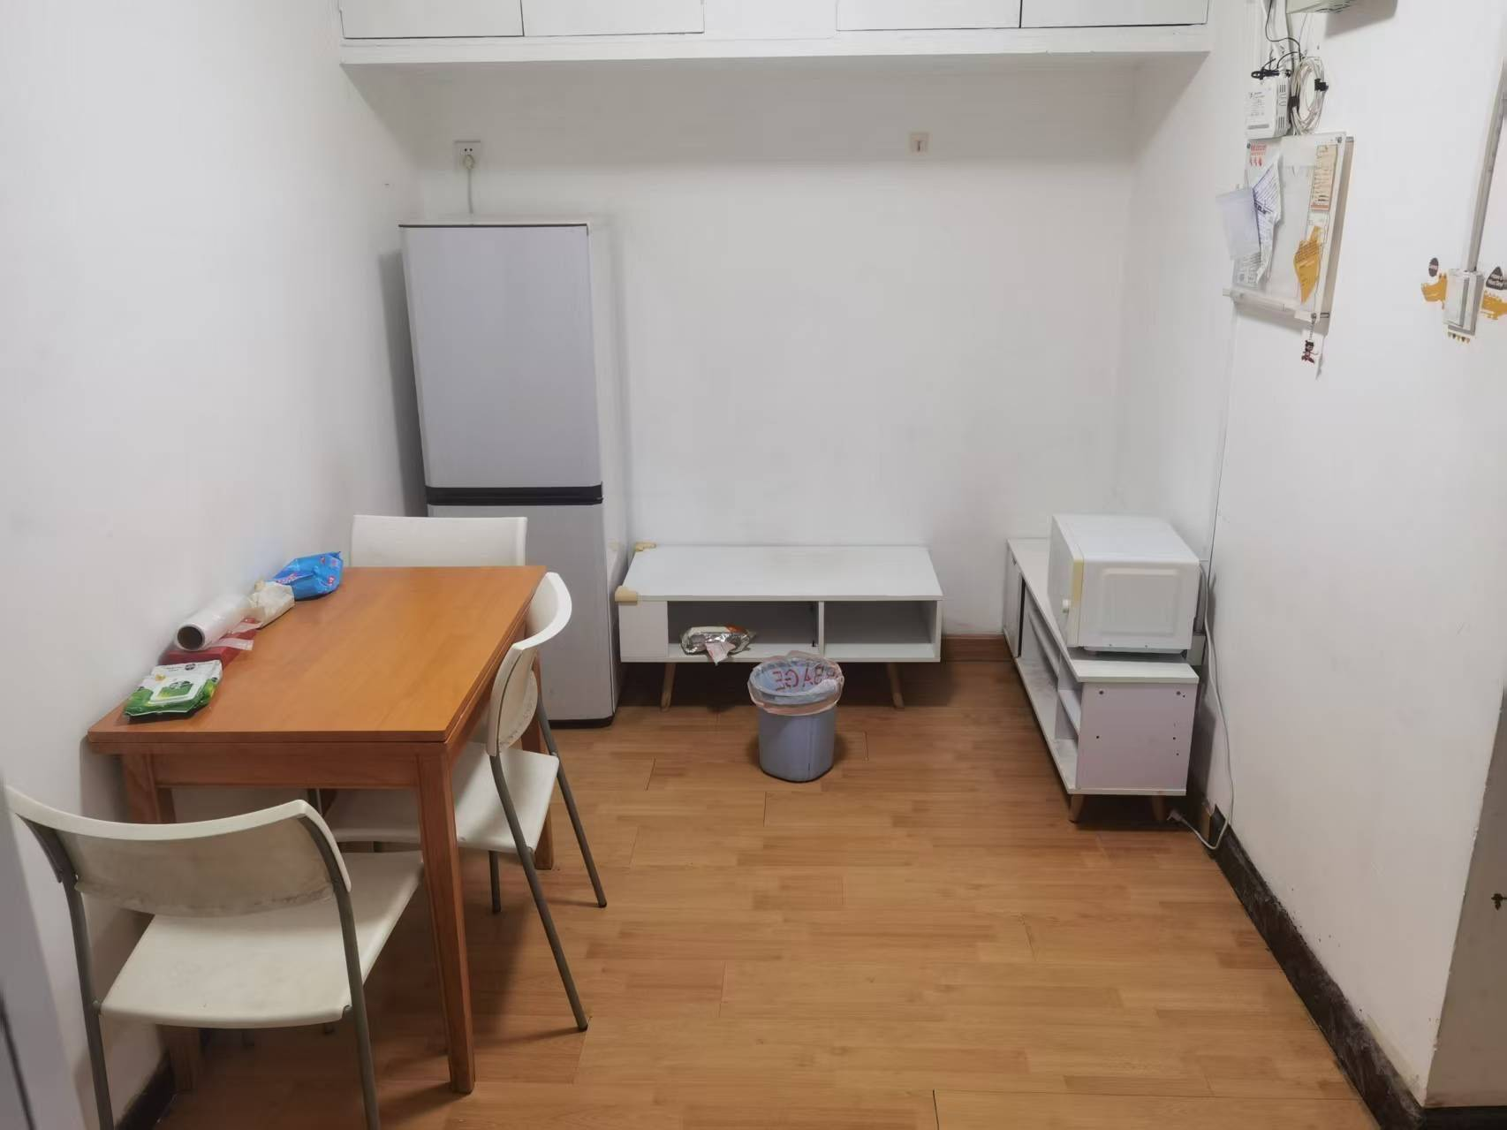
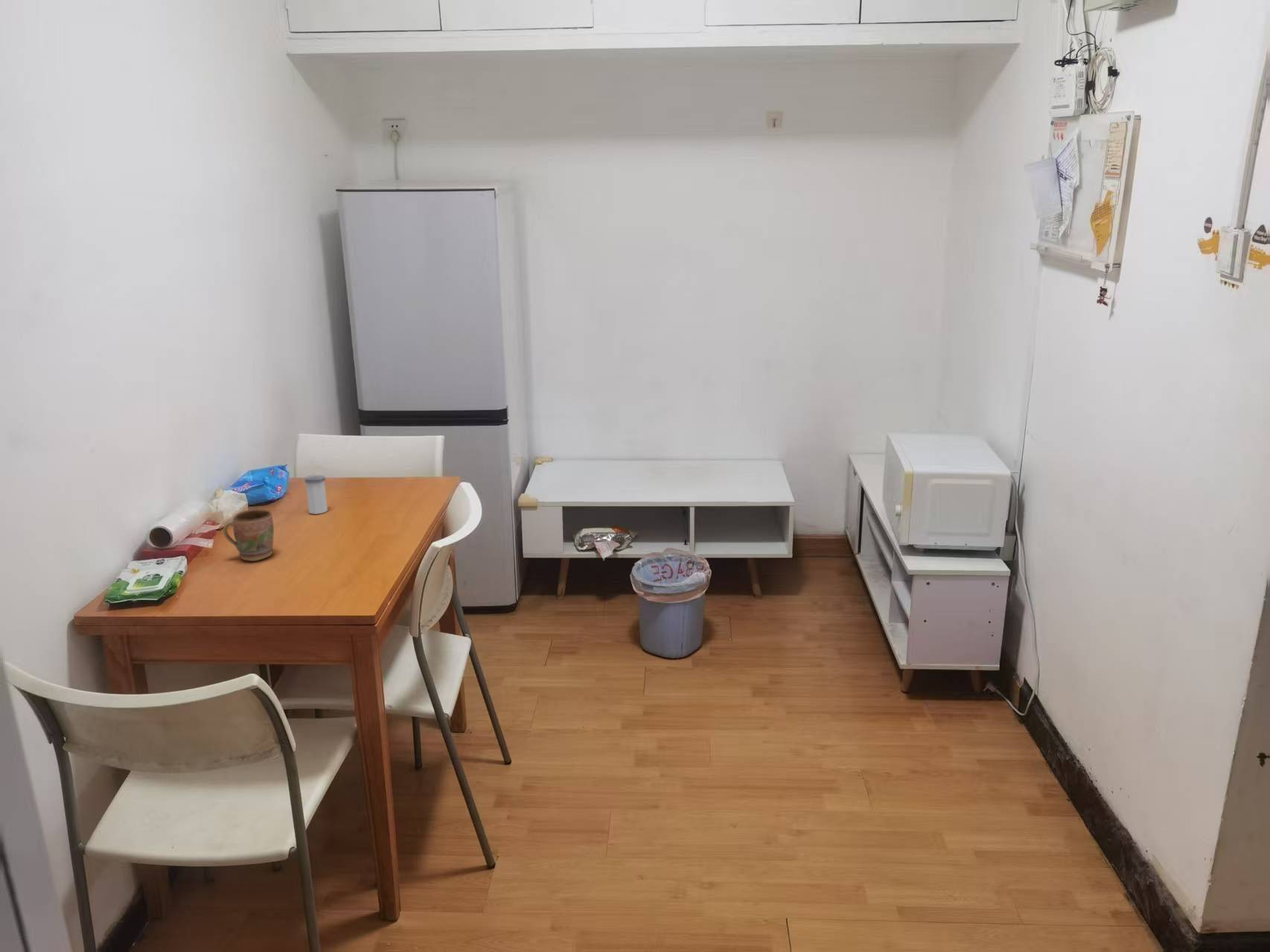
+ mug (252, 534)
+ salt shaker (316, 494)
